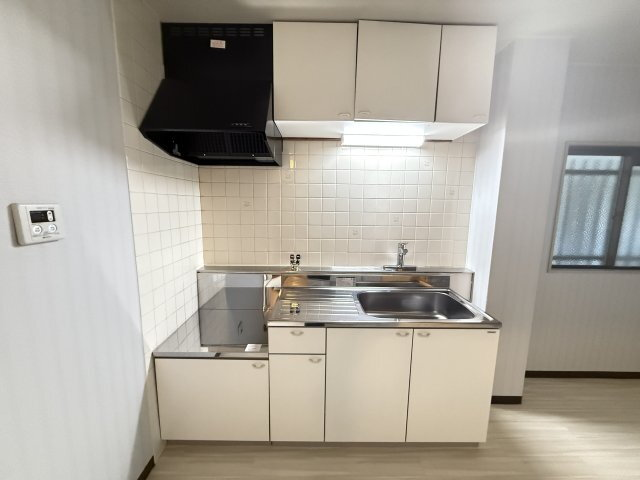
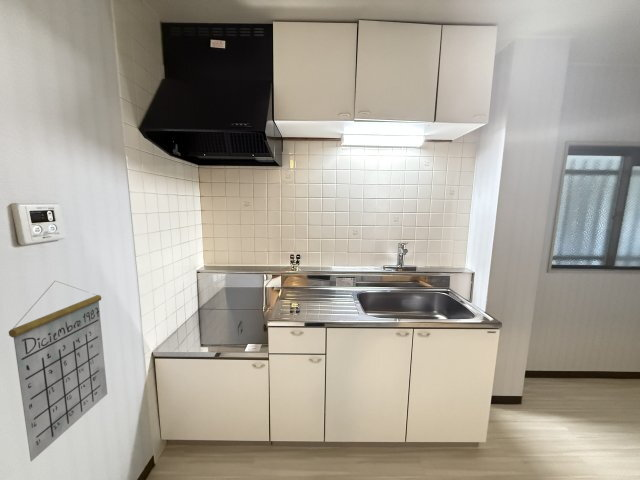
+ calendar (67, 353)
